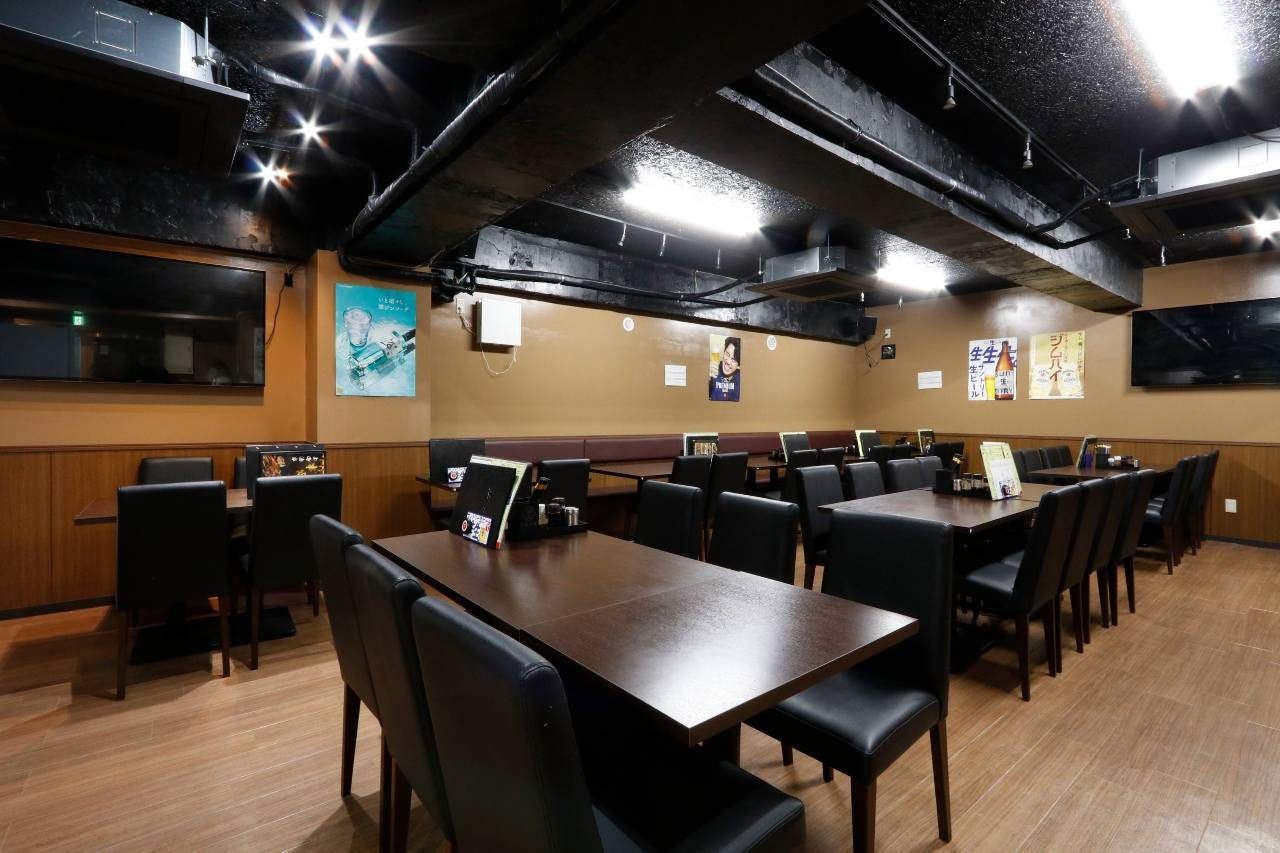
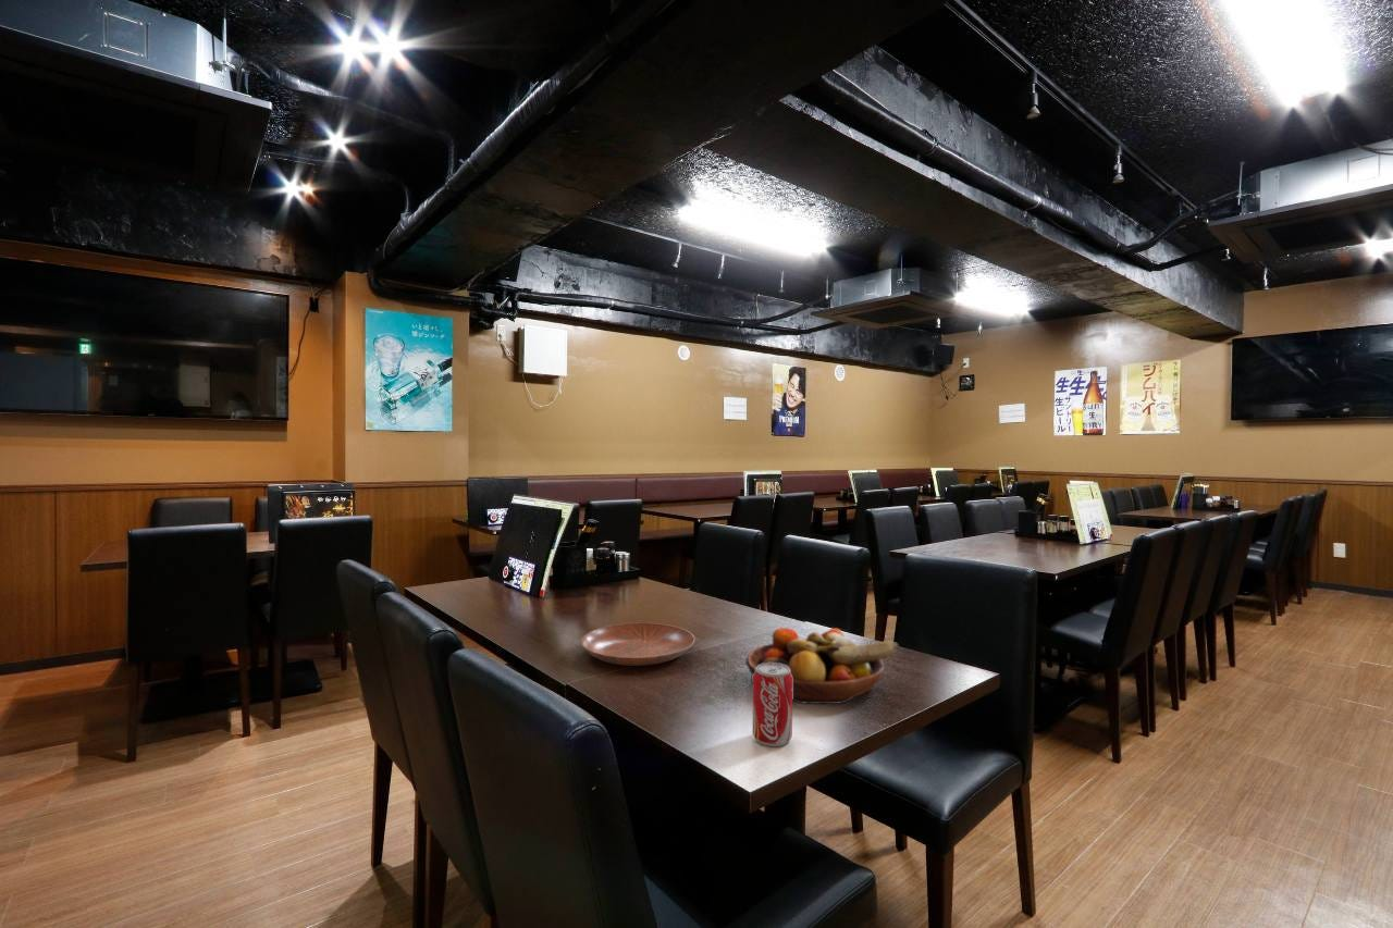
+ bowl (638, 645)
+ fruit bowl (815, 654)
+ beverage can (772, 703)
